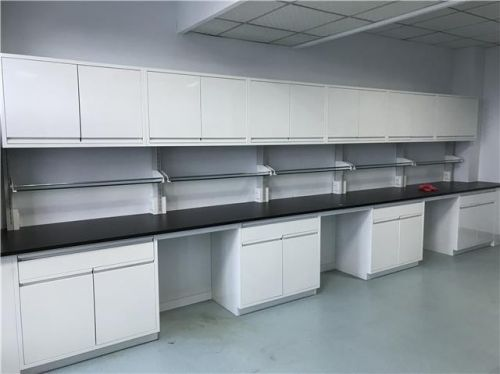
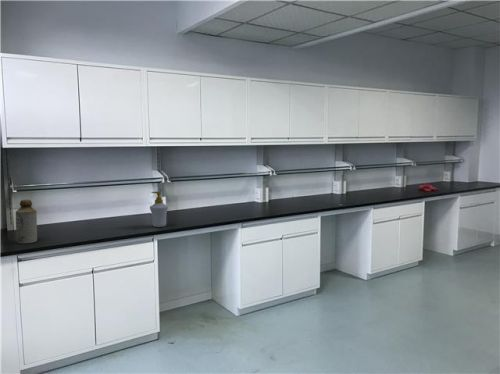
+ soap bottle (159, 208)
+ bottle (26, 220)
